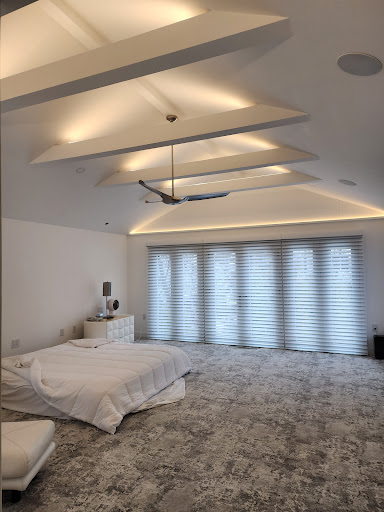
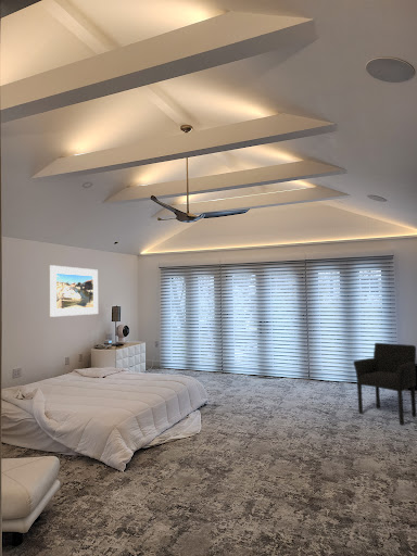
+ armchair (387, 379)
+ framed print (75, 291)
